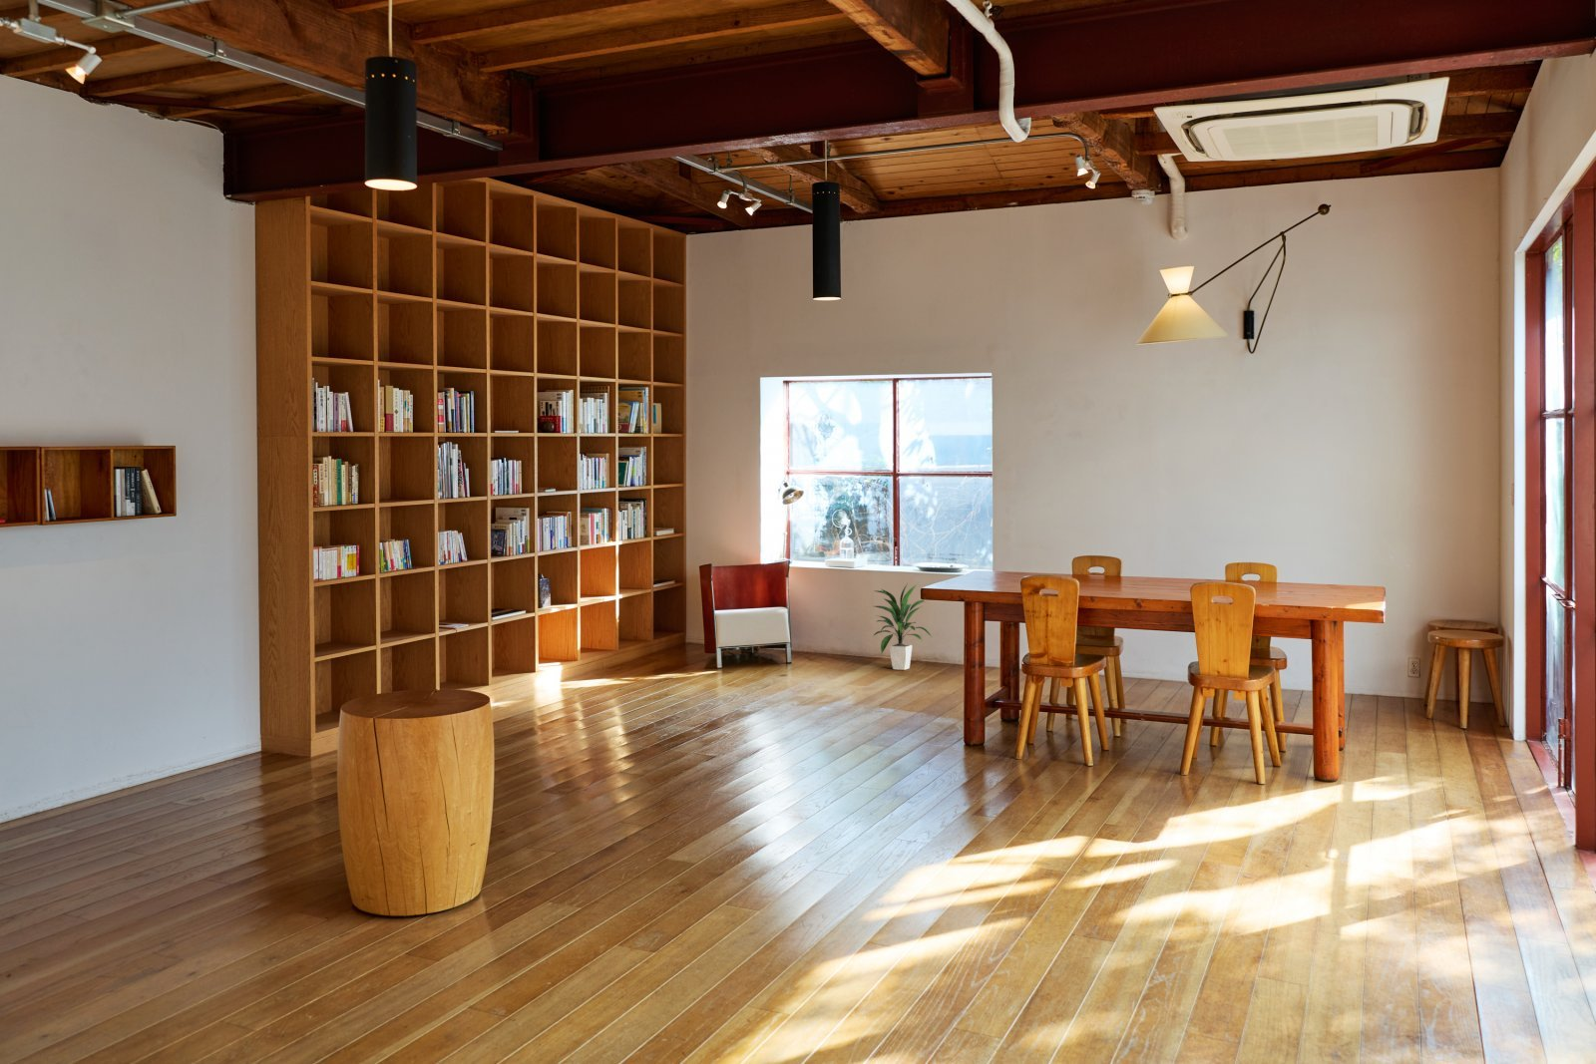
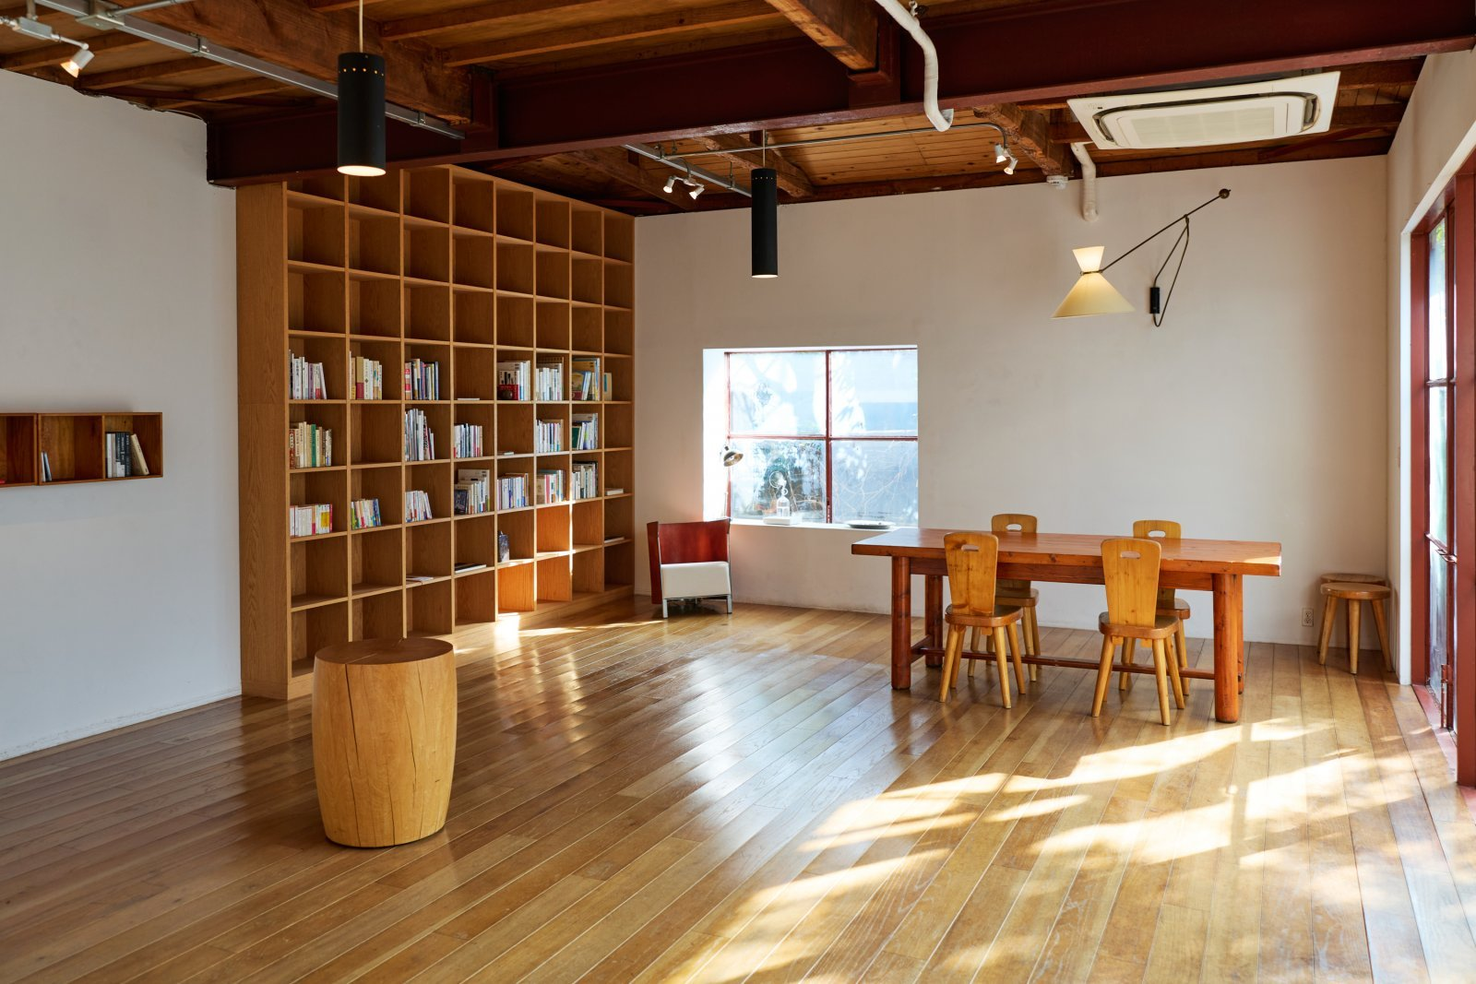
- indoor plant (898, 626)
